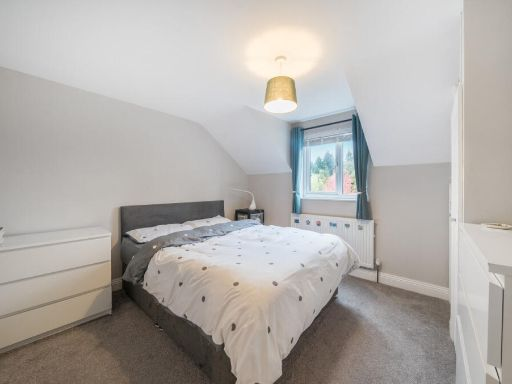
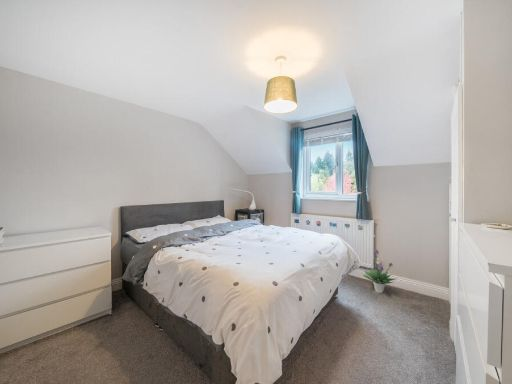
+ potted plant (378, 271)
